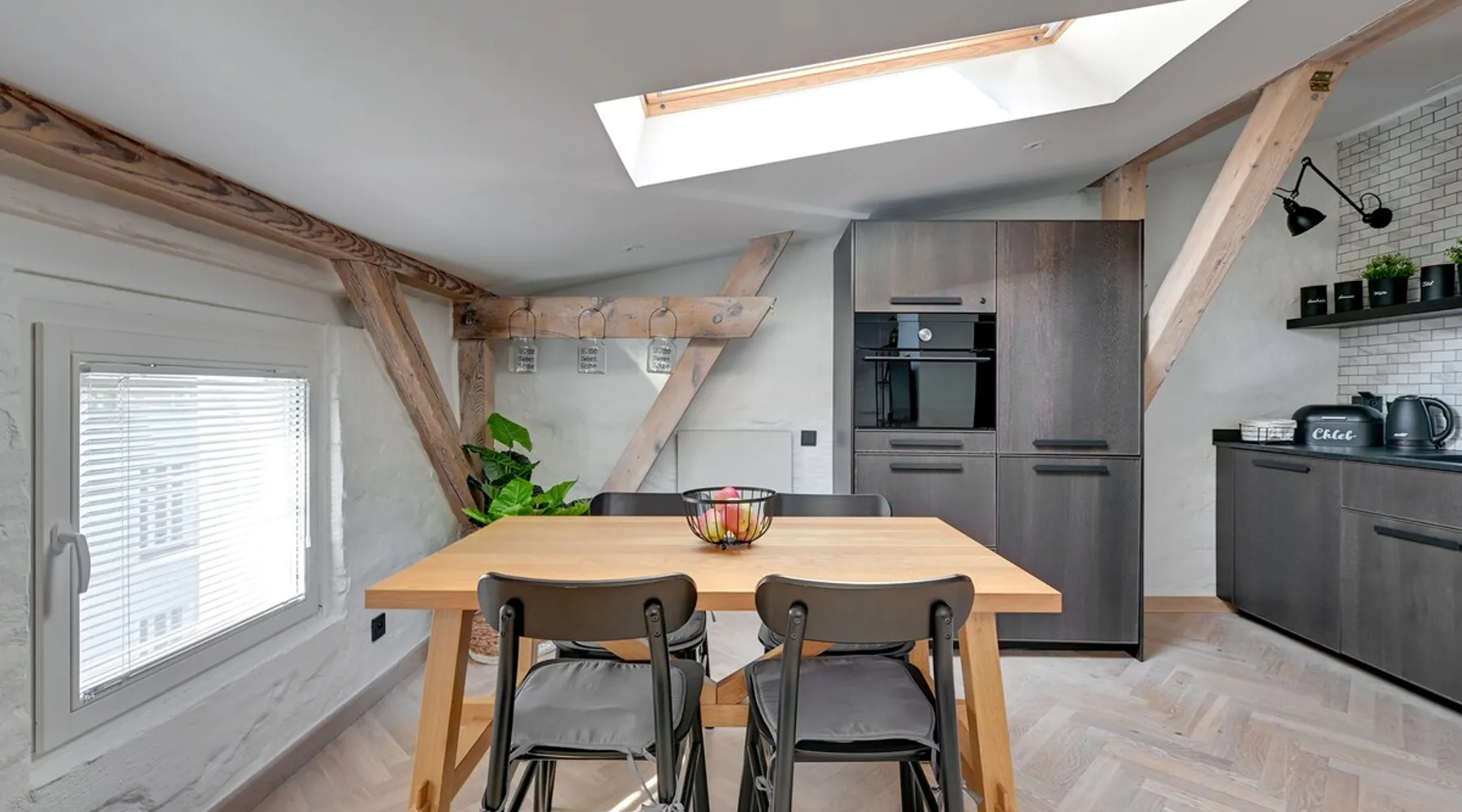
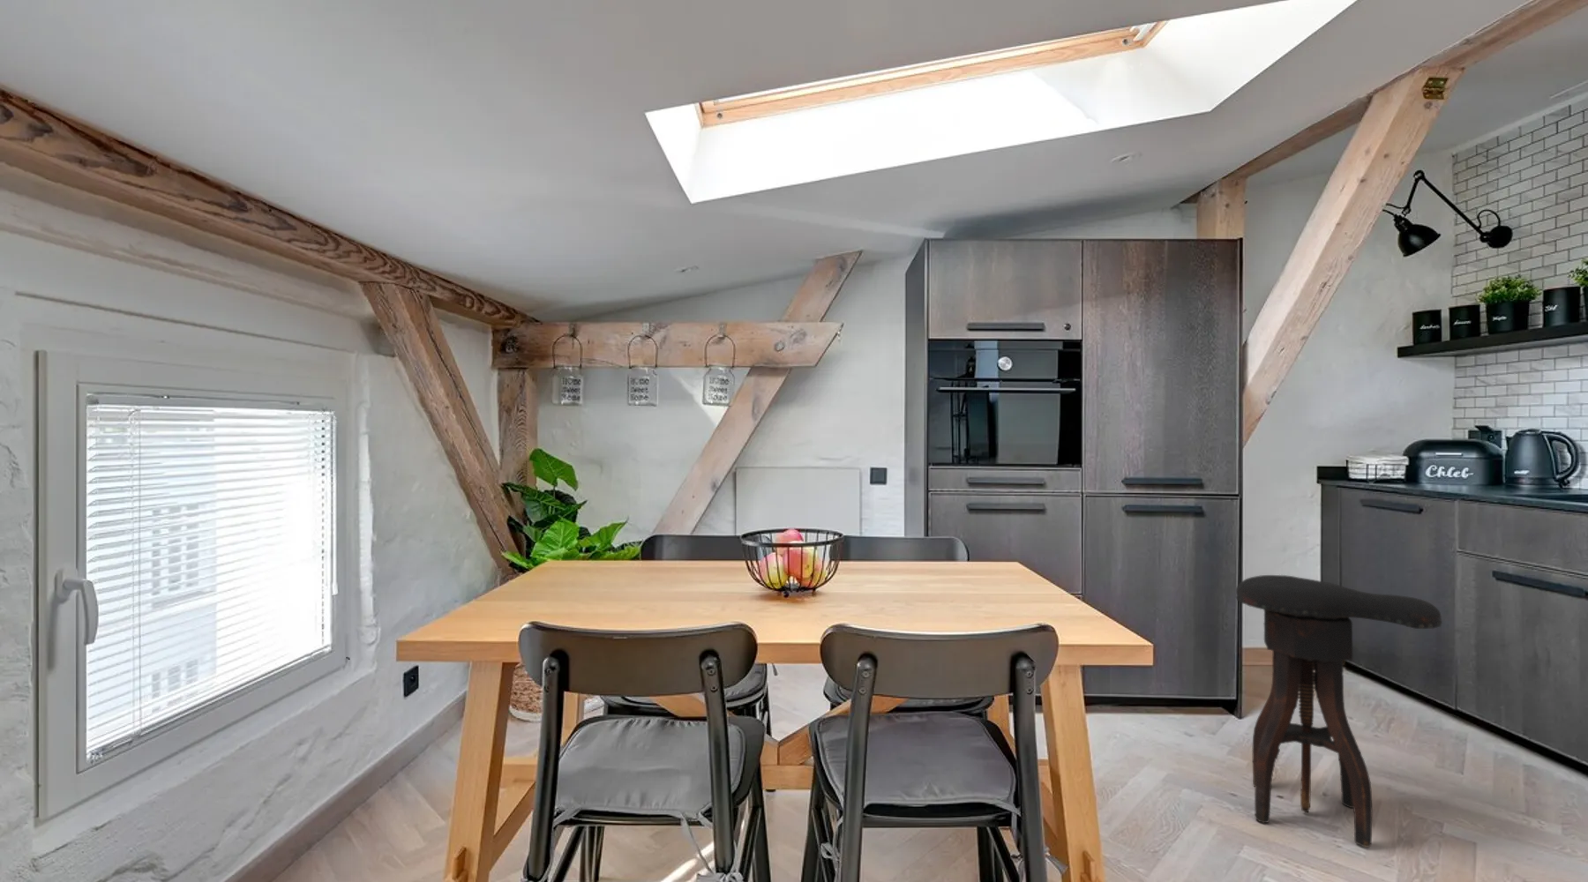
+ stool (1325, 701)
